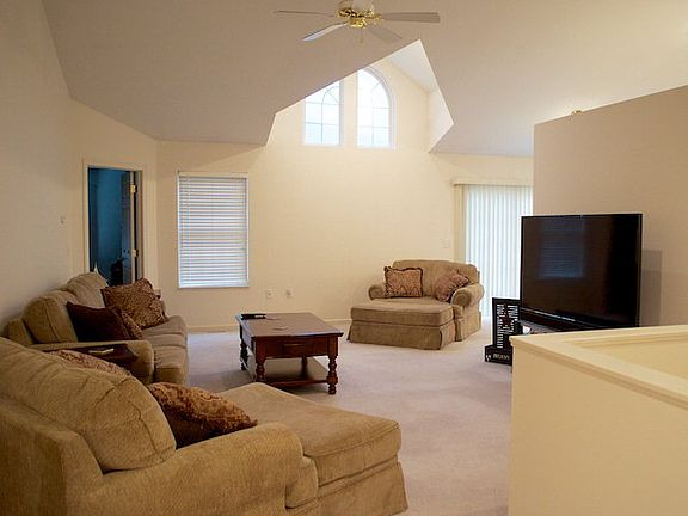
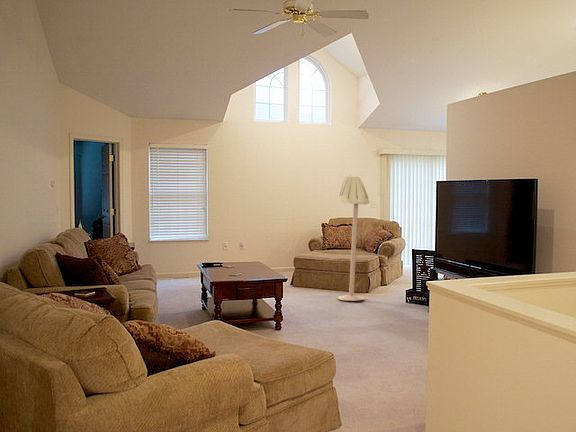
+ floor lamp (353, 236)
